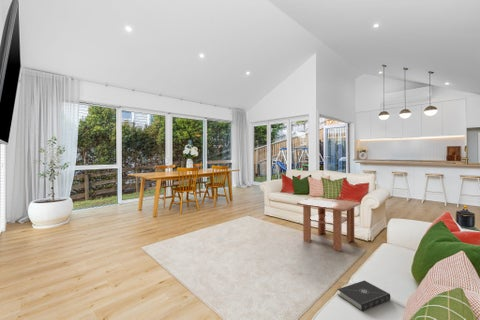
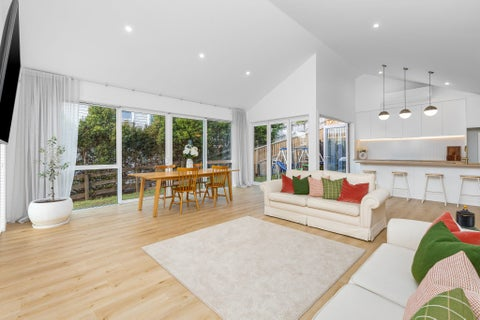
- coffee table (328, 221)
- book (363, 294)
